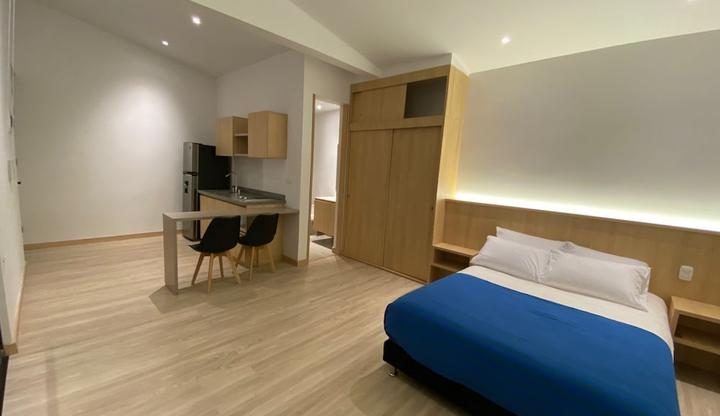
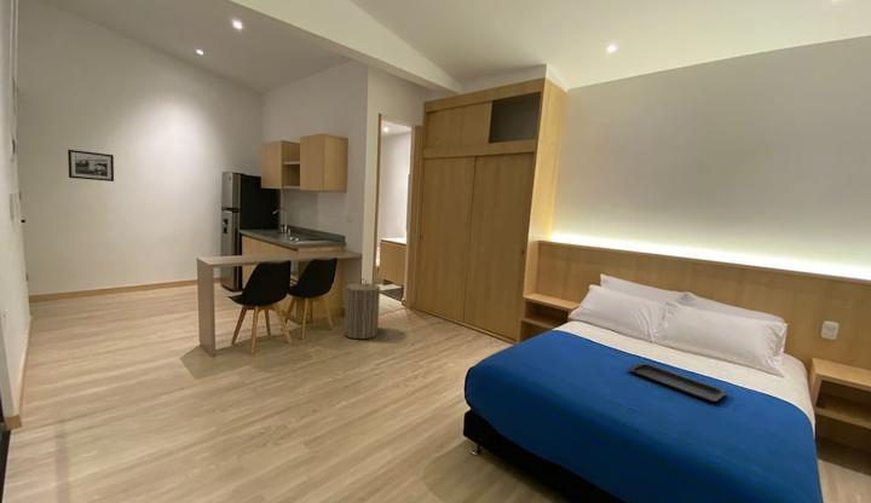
+ serving tray (674, 381)
+ laundry hamper (362, 306)
+ picture frame (91, 166)
